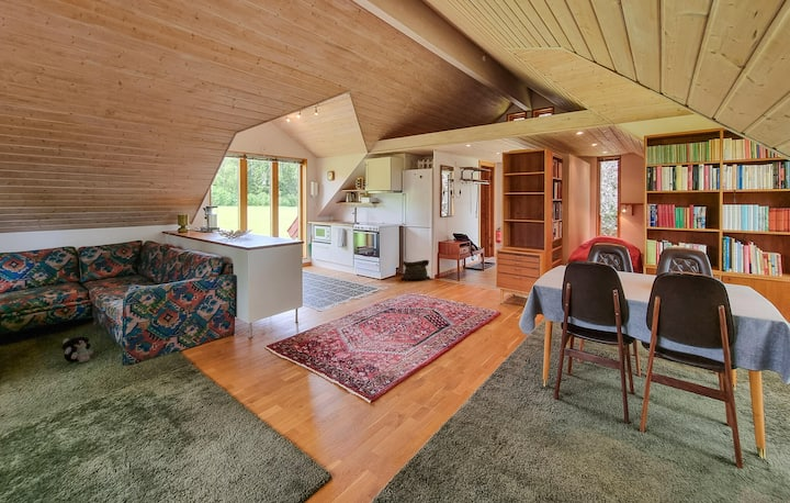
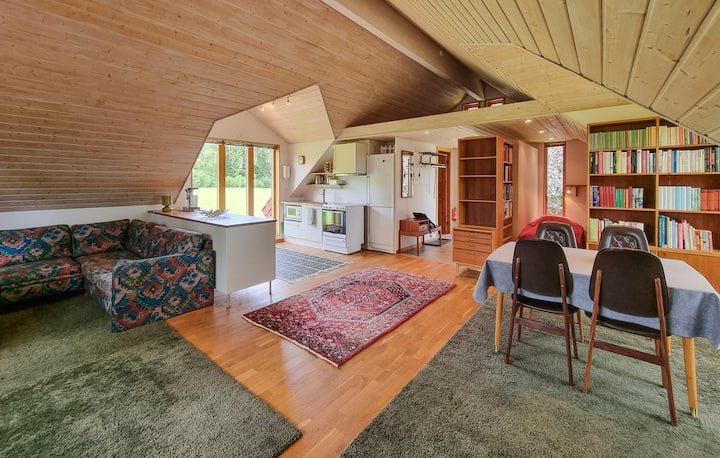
- bag (415, 269)
- plush toy (79, 348)
